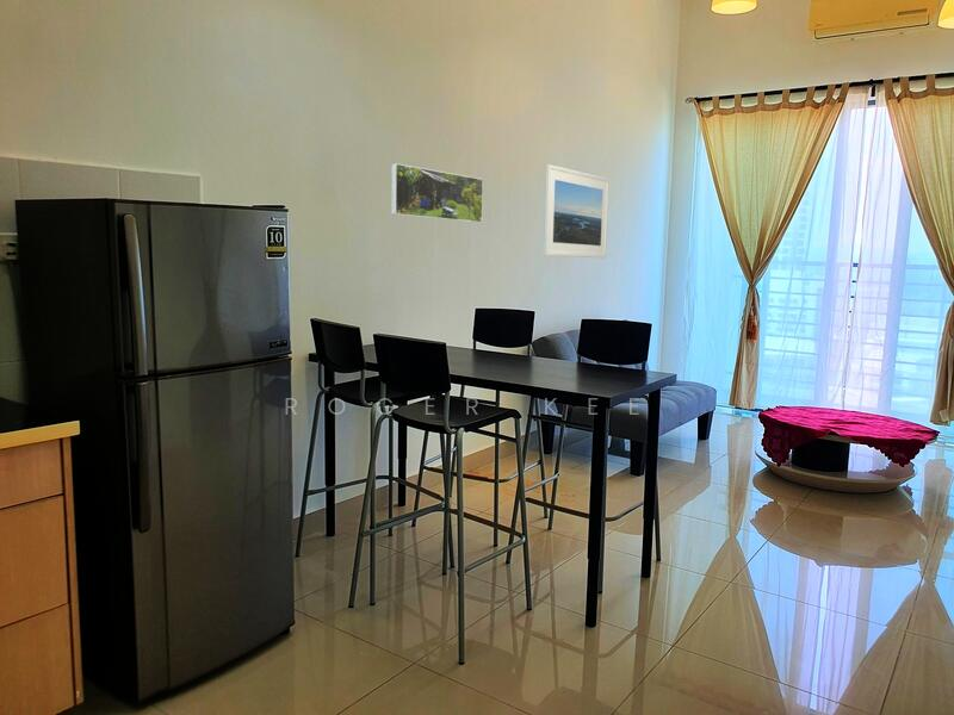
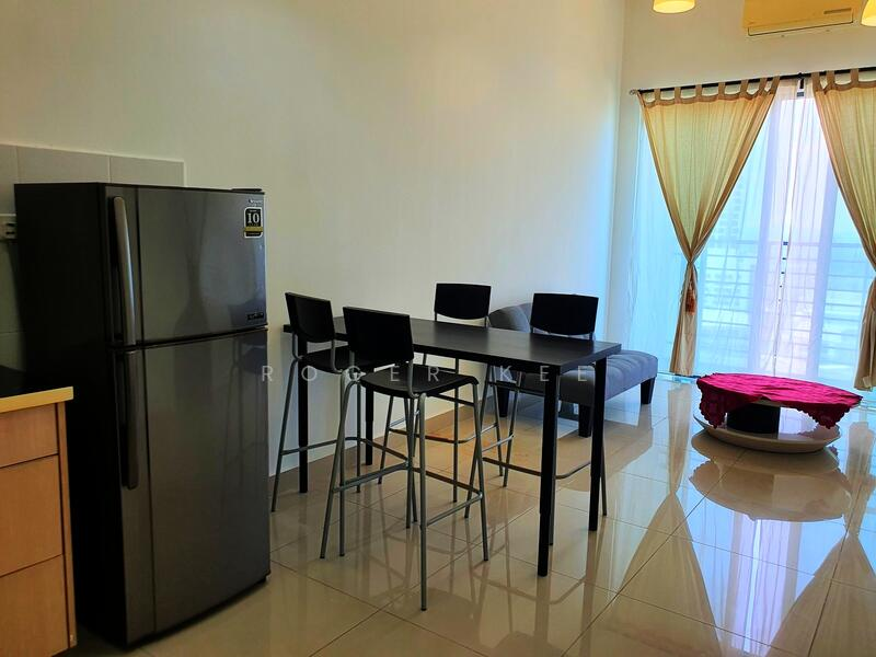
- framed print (440, 195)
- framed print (578, 214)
